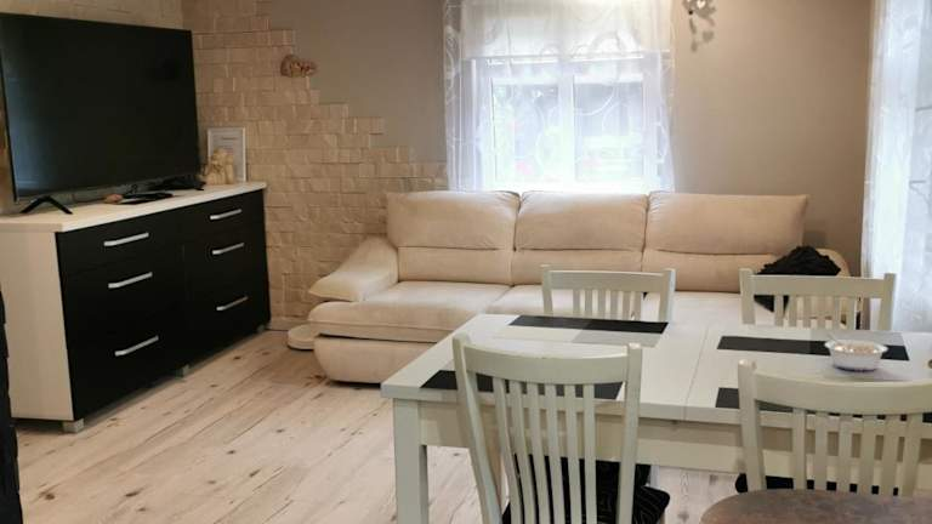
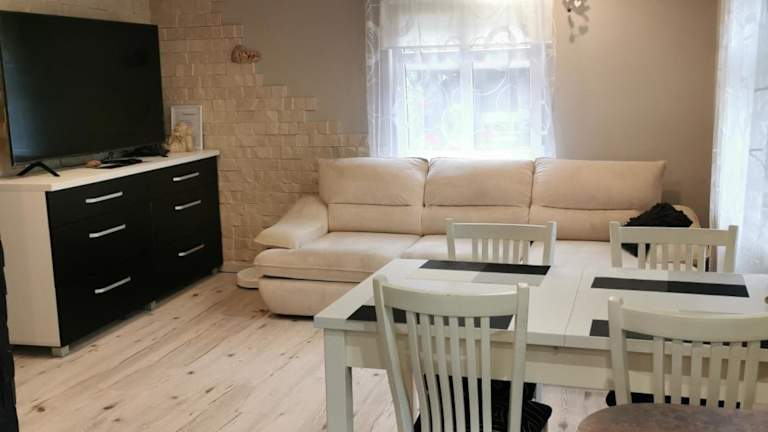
- legume (852, 353)
